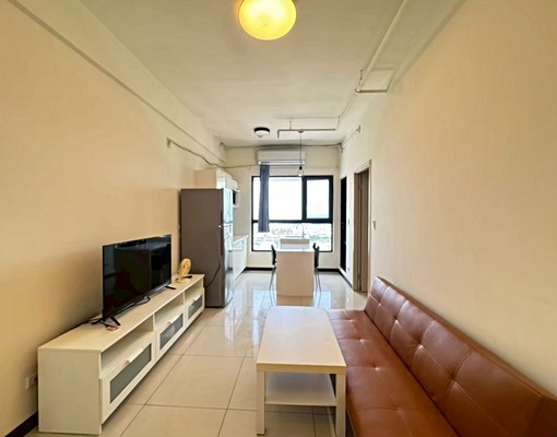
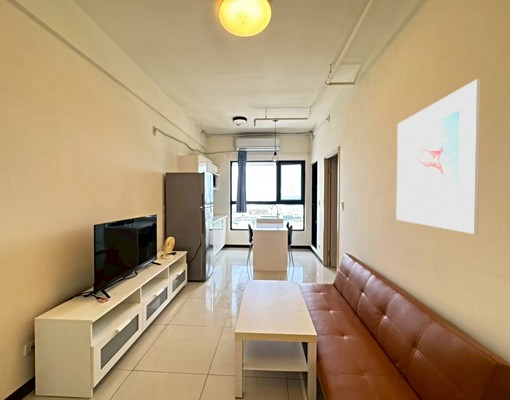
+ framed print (428, 166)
